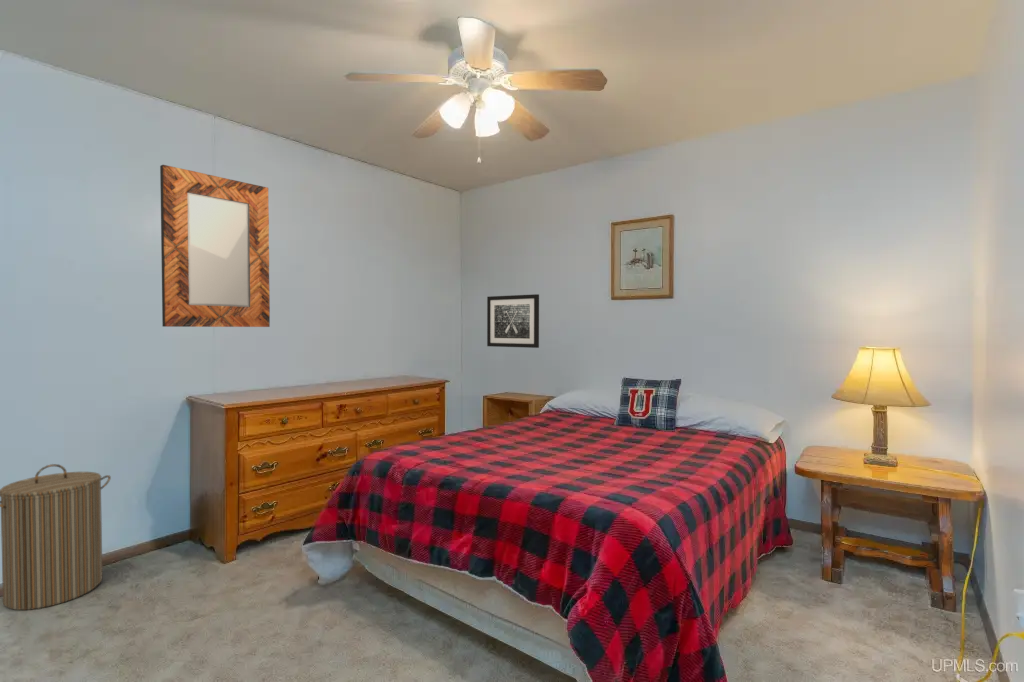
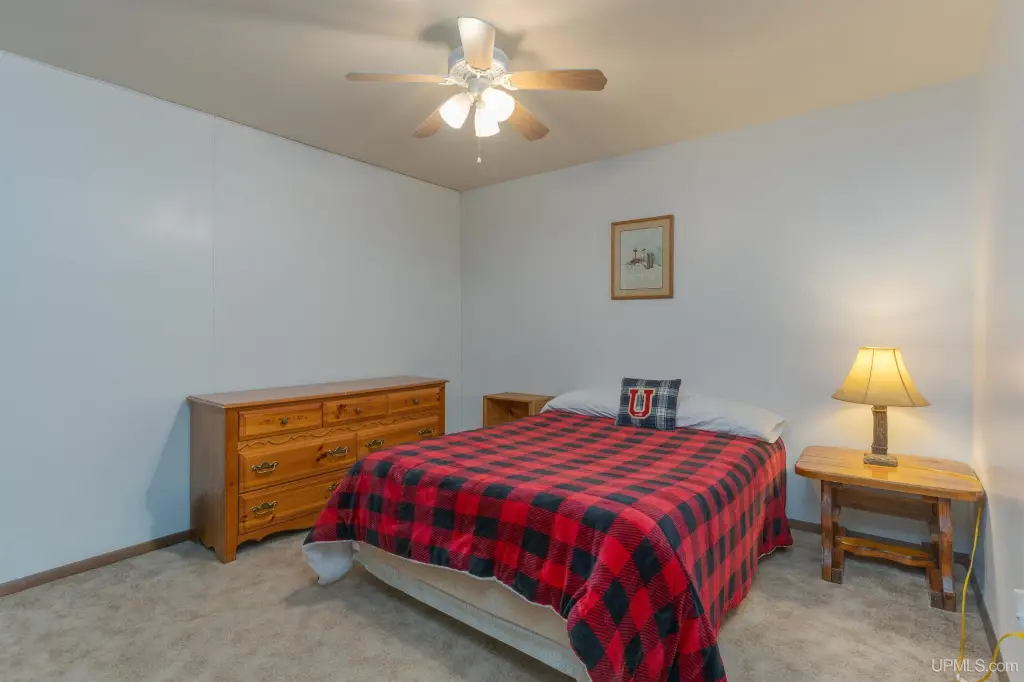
- wall art (512, 321)
- laundry hamper (53, 527)
- home mirror (219, 252)
